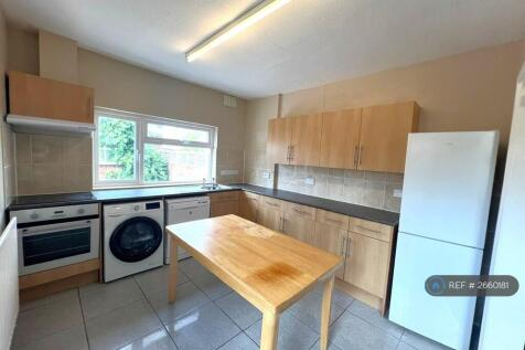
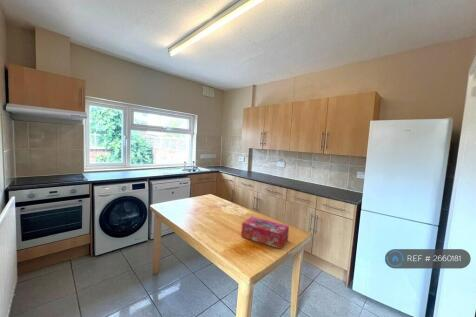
+ tissue box (264, 231)
